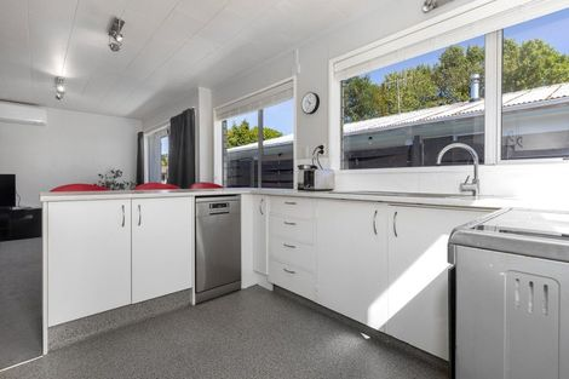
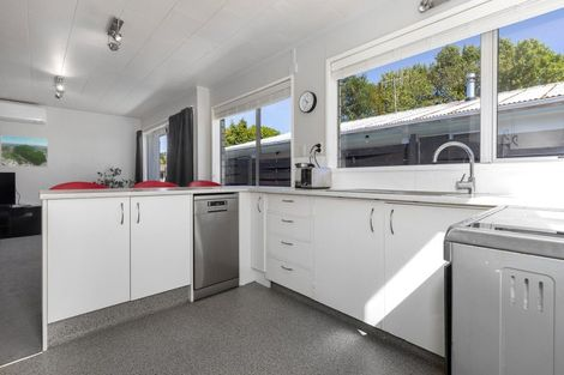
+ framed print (25, 151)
